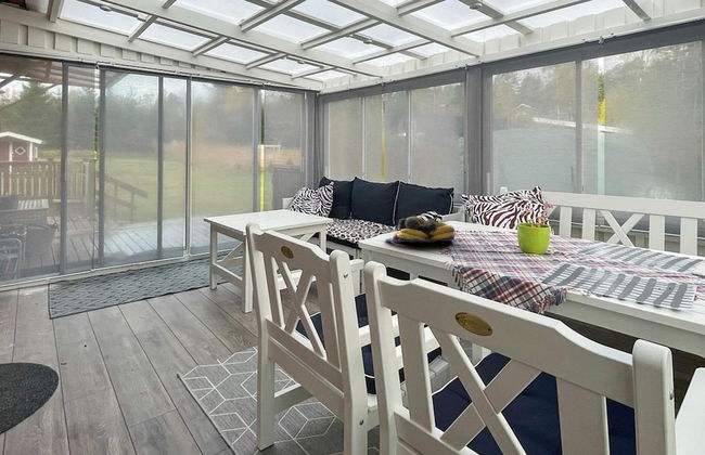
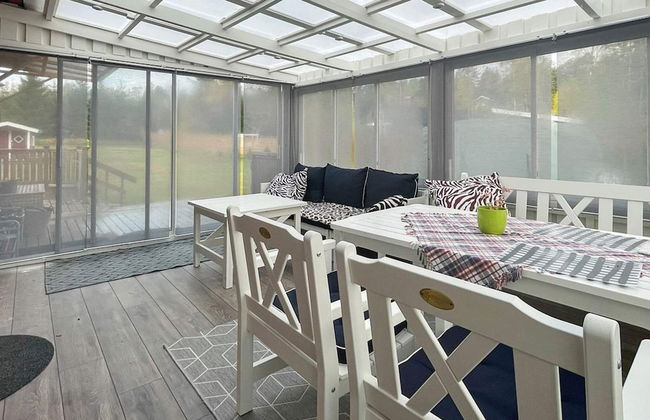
- fruit bowl (419, 229)
